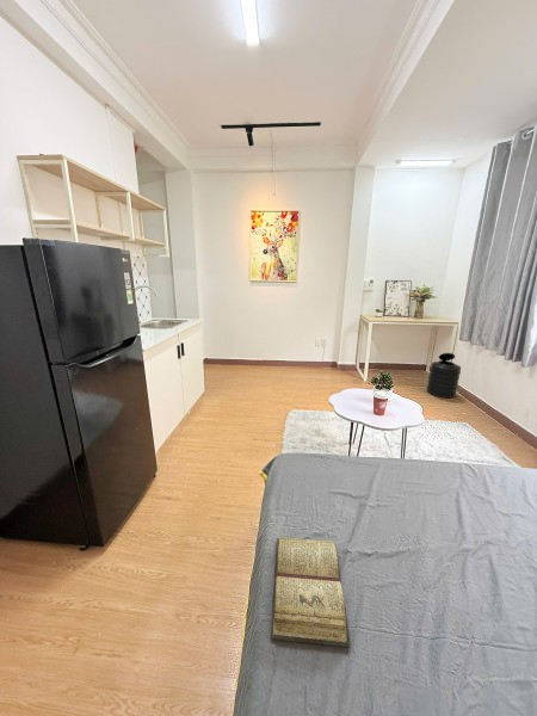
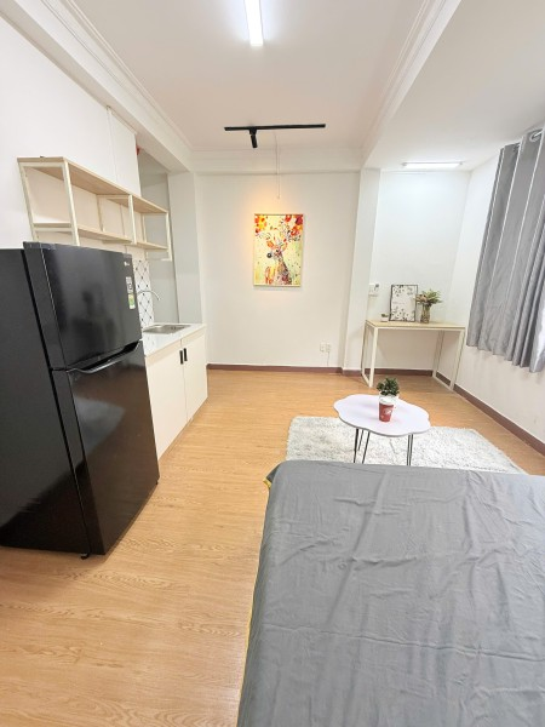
- diary (307, 576)
- trash can (444, 372)
